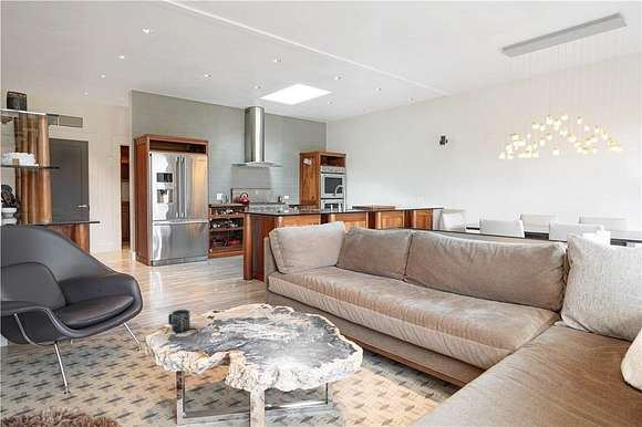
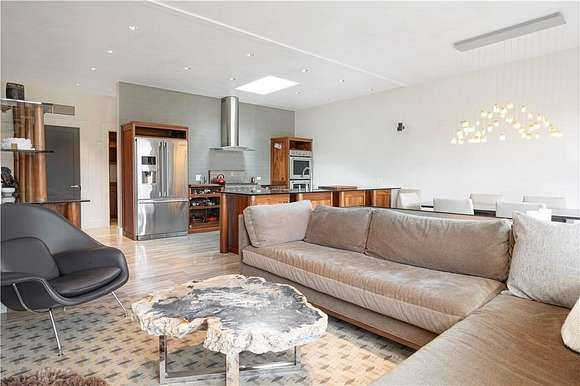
- cup (178, 320)
